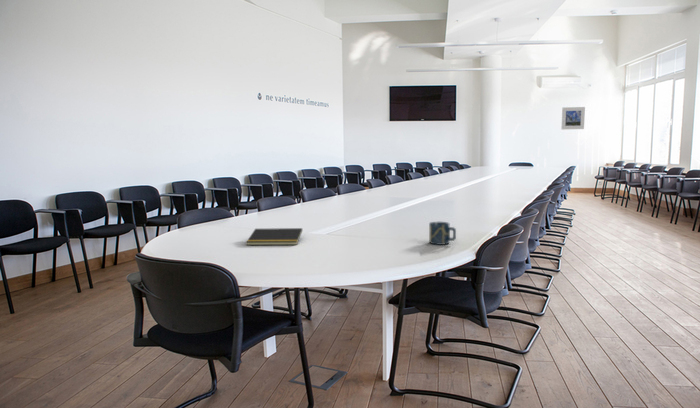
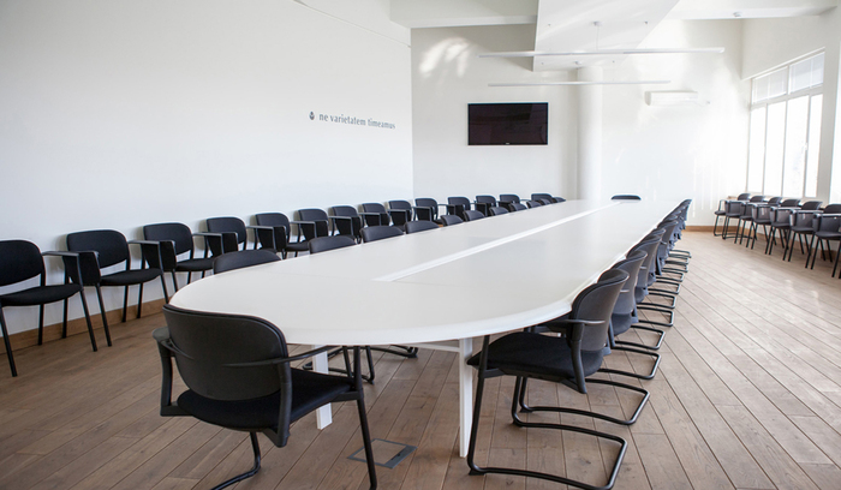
- notepad (275, 236)
- cup (442, 233)
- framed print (573, 118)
